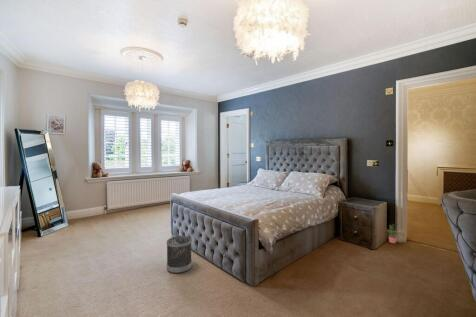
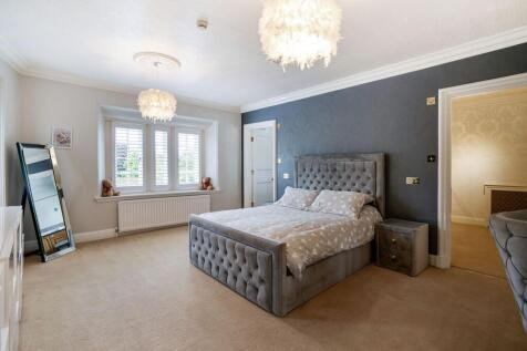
- potted plant (395, 234)
- wastebasket (179, 253)
